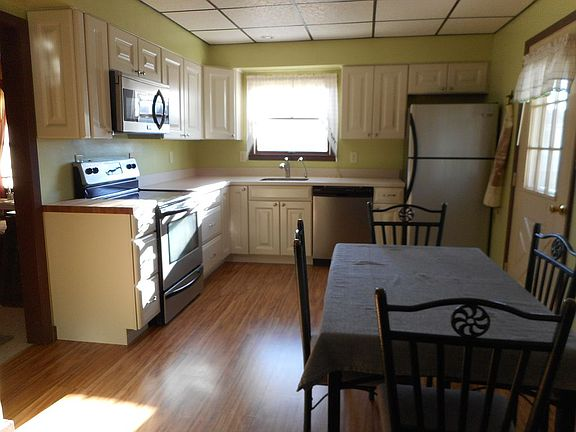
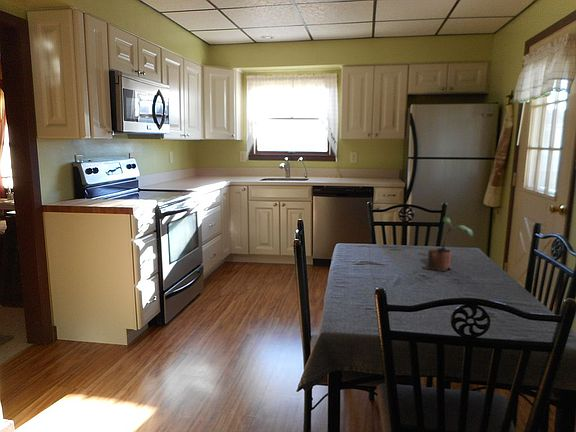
+ potted plant (445, 241)
